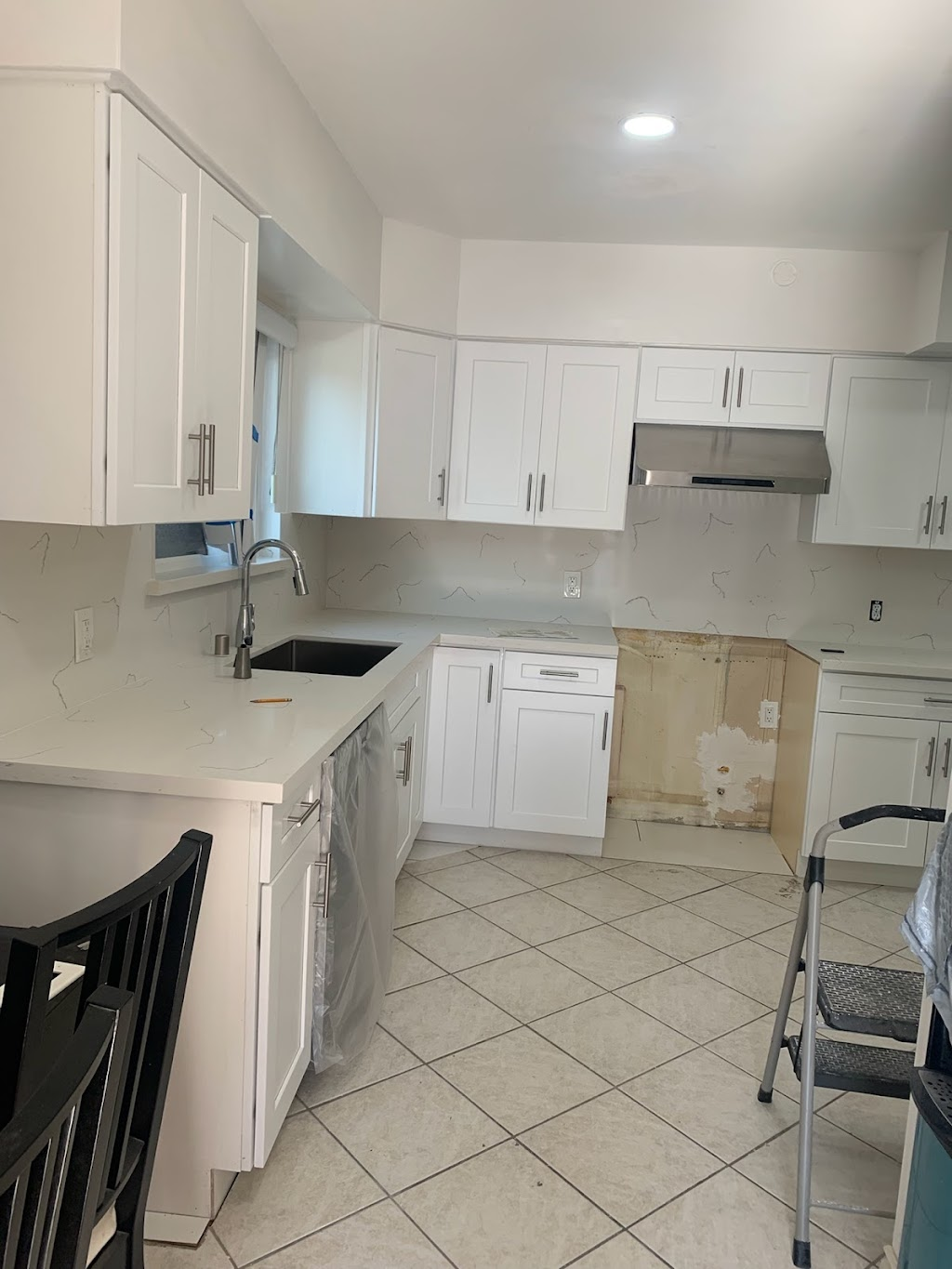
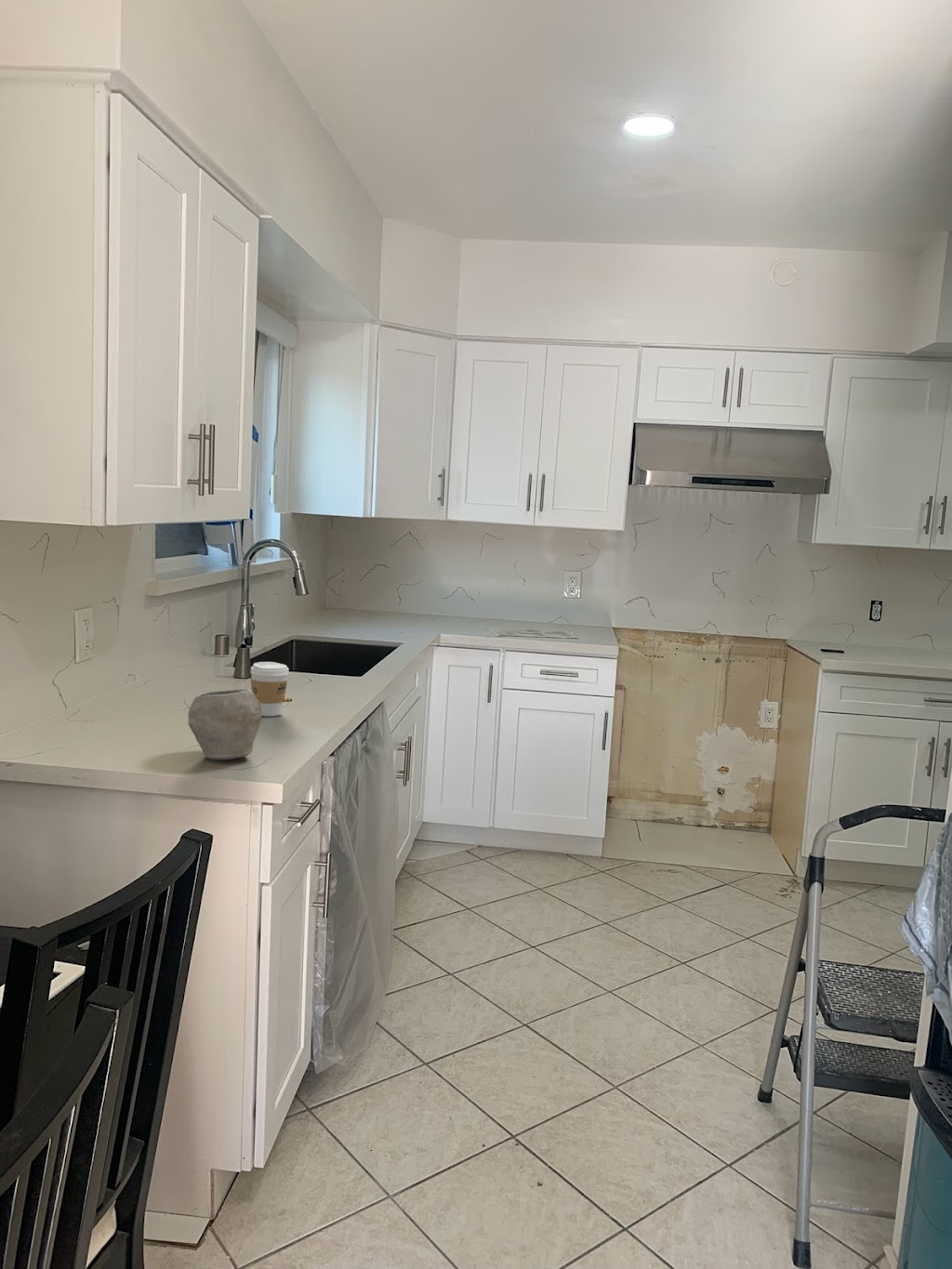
+ bowl (225, 721)
+ coffee cup (269, 688)
